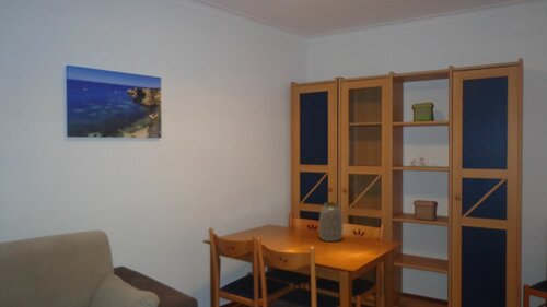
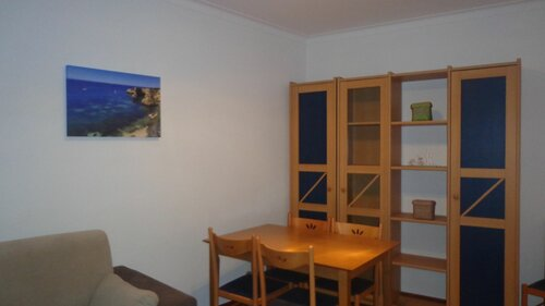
- vase (330, 221)
